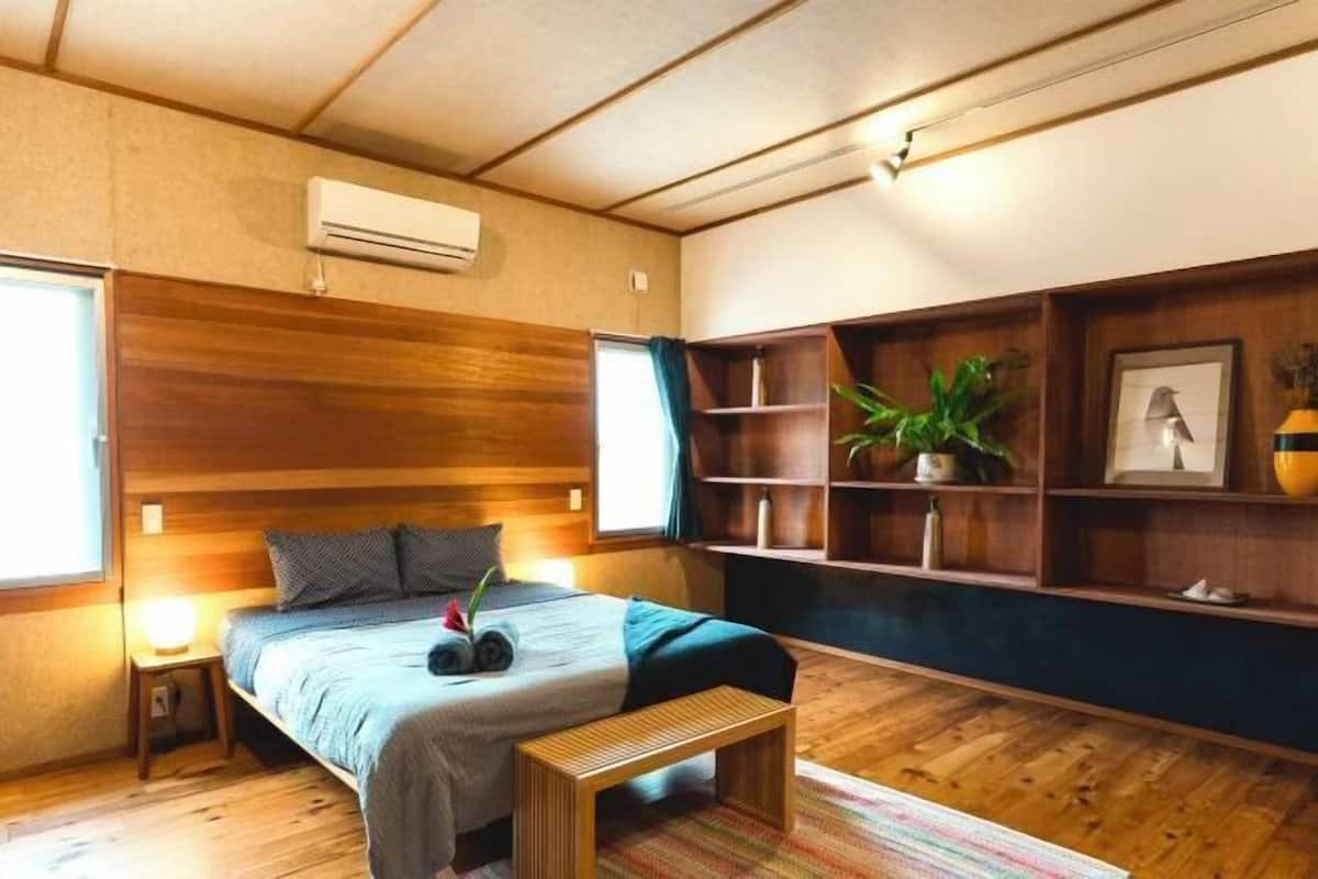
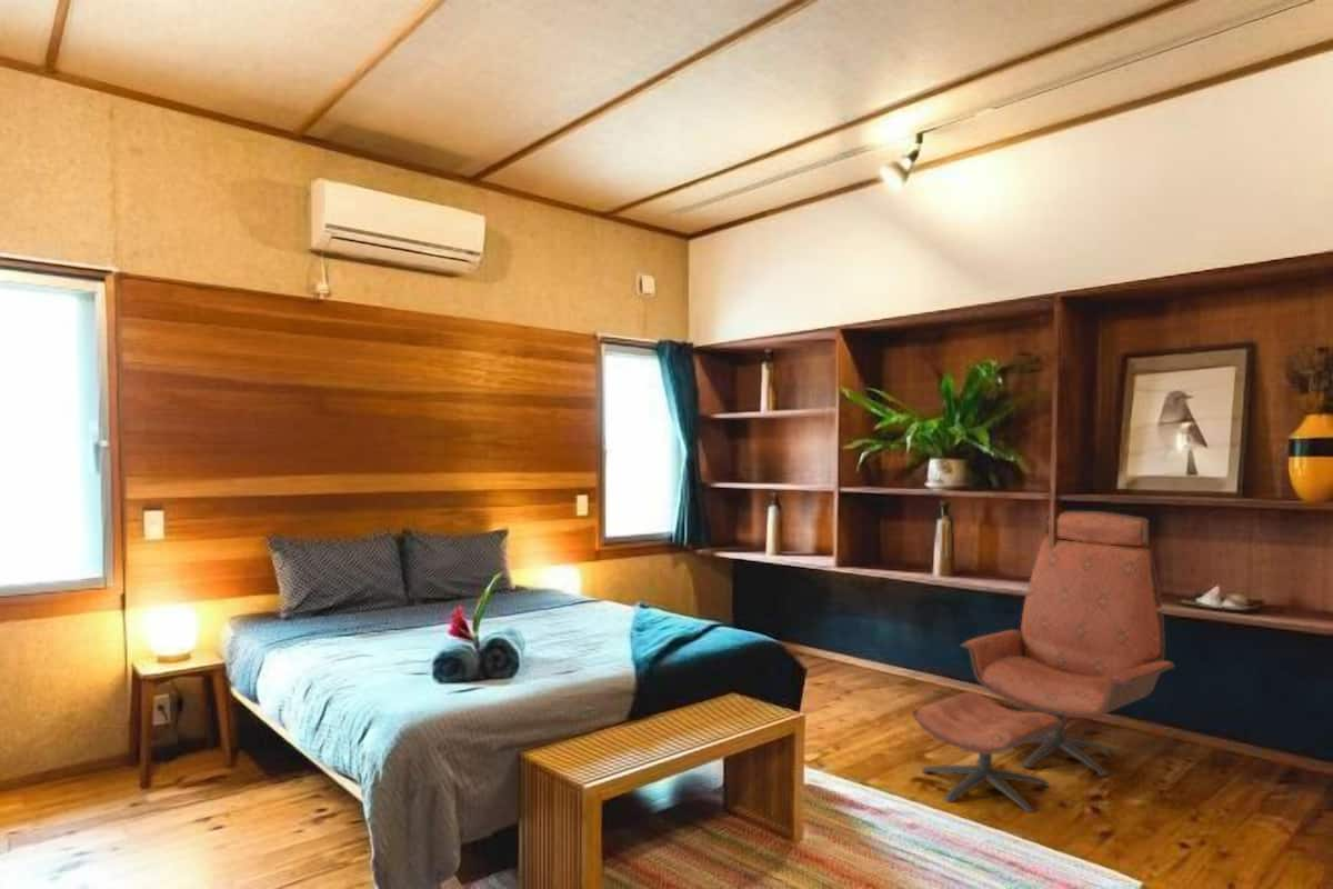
+ lounge chair (1030, 643)
